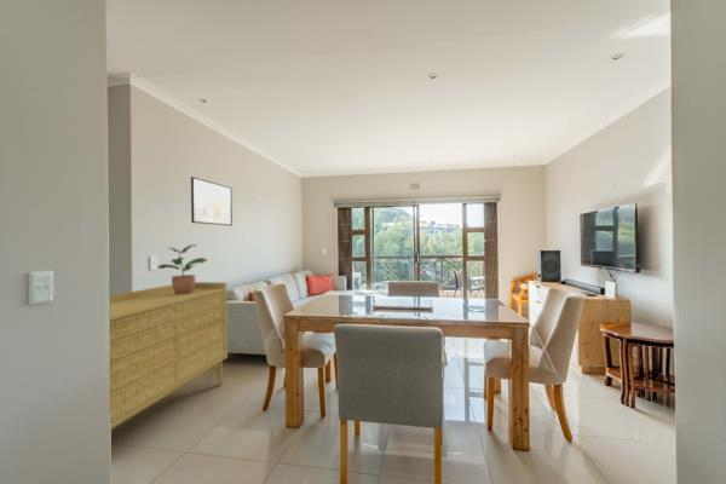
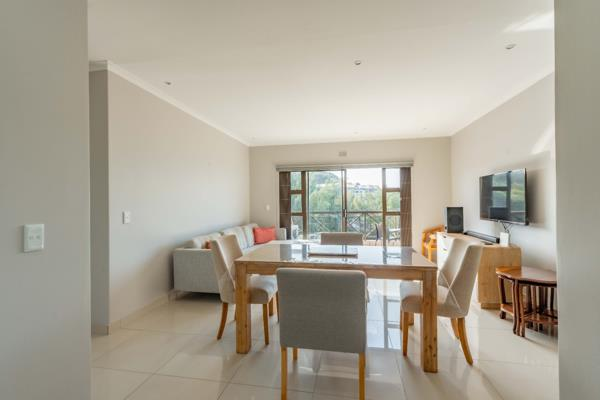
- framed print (213, 203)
- potted plant (182, 267)
- sideboard (152, 353)
